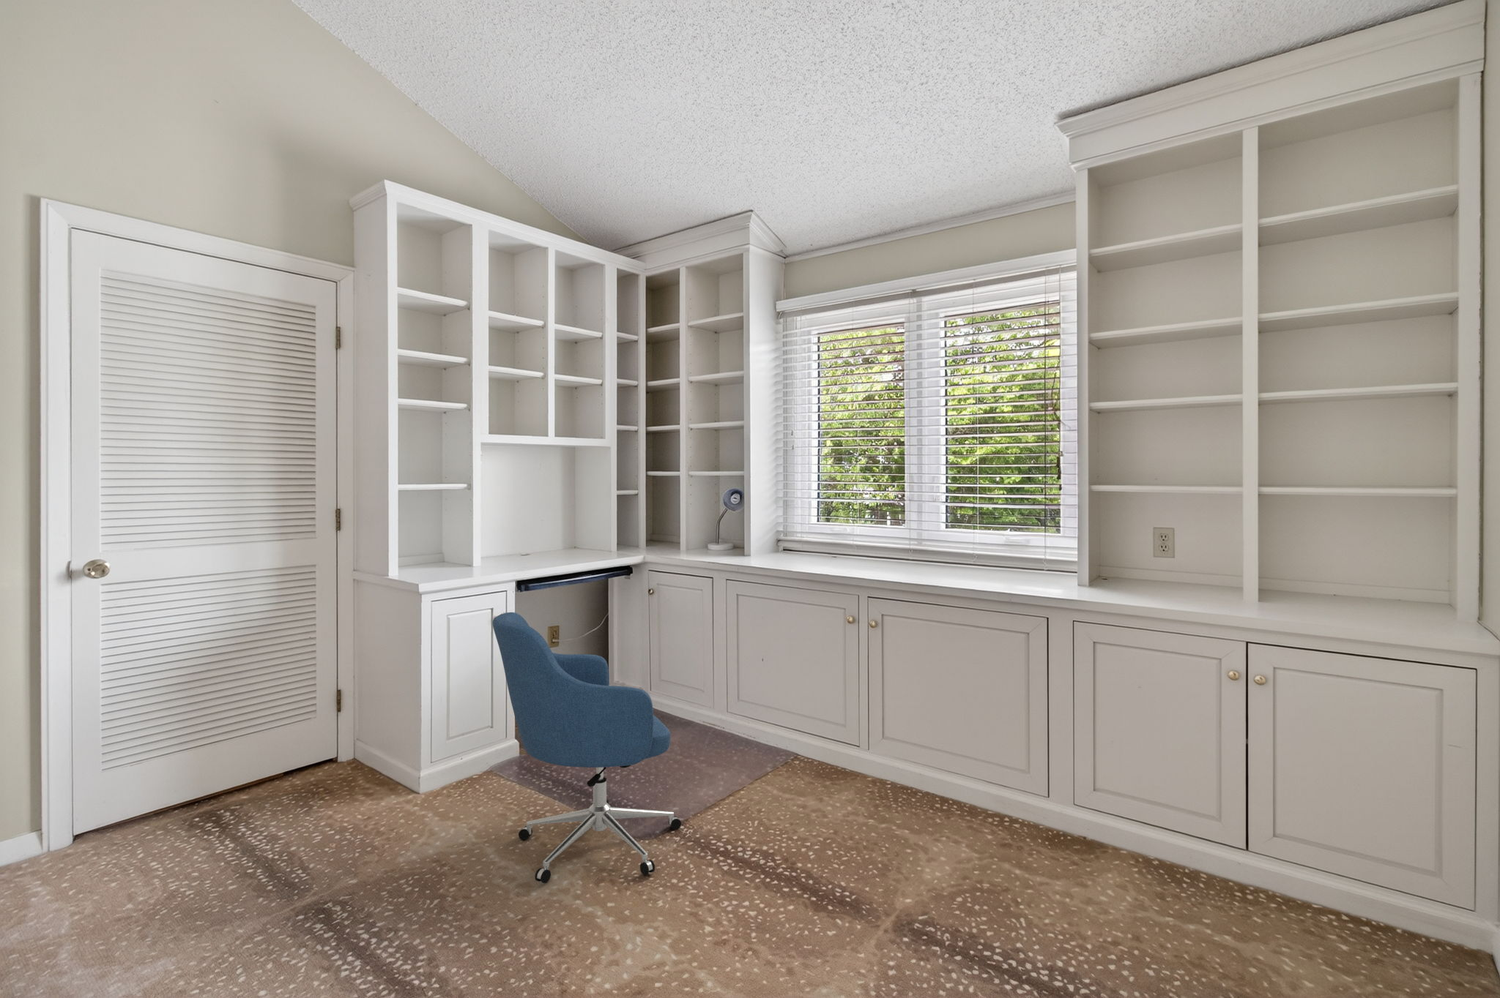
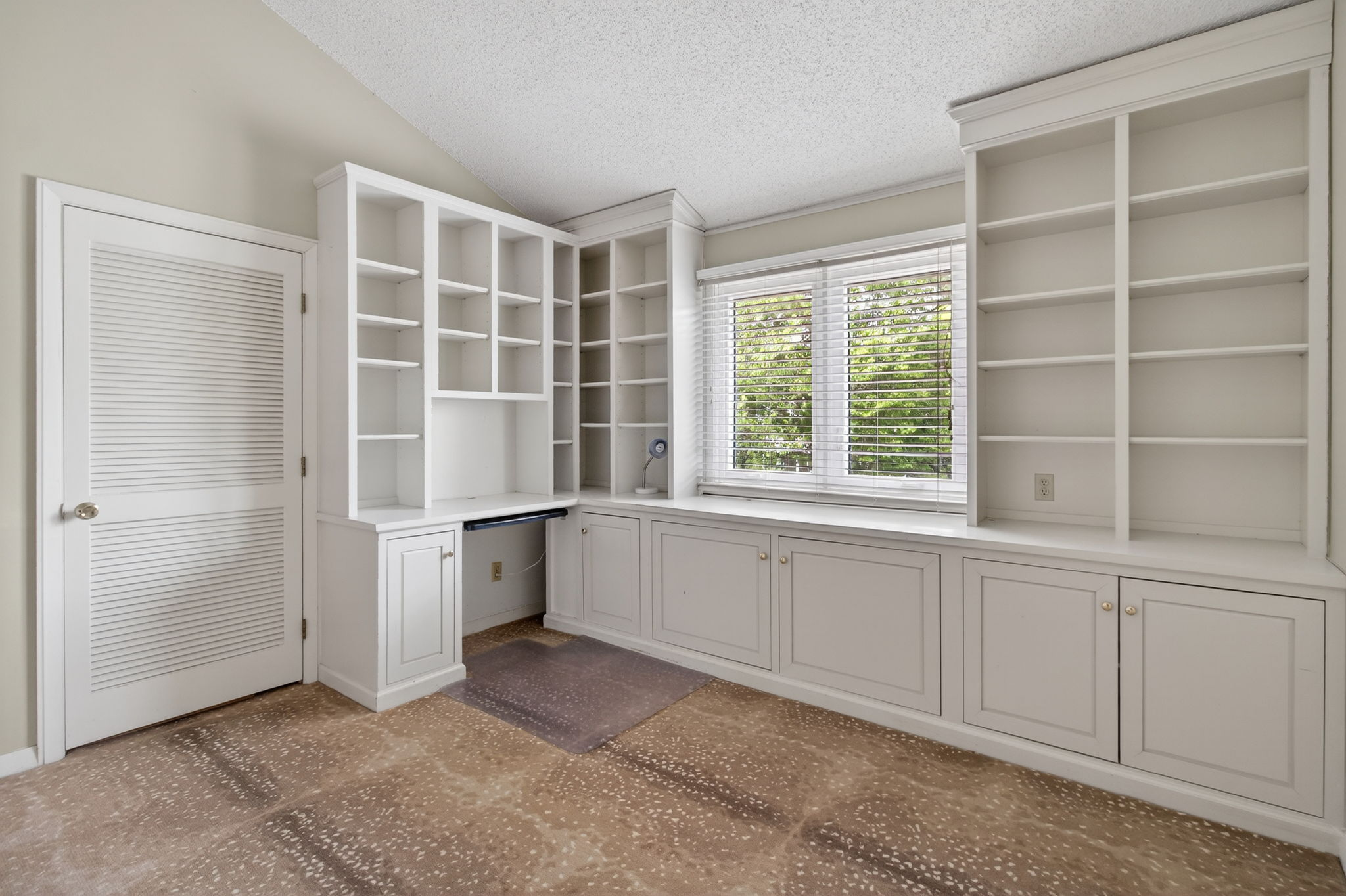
- chair (592, 728)
